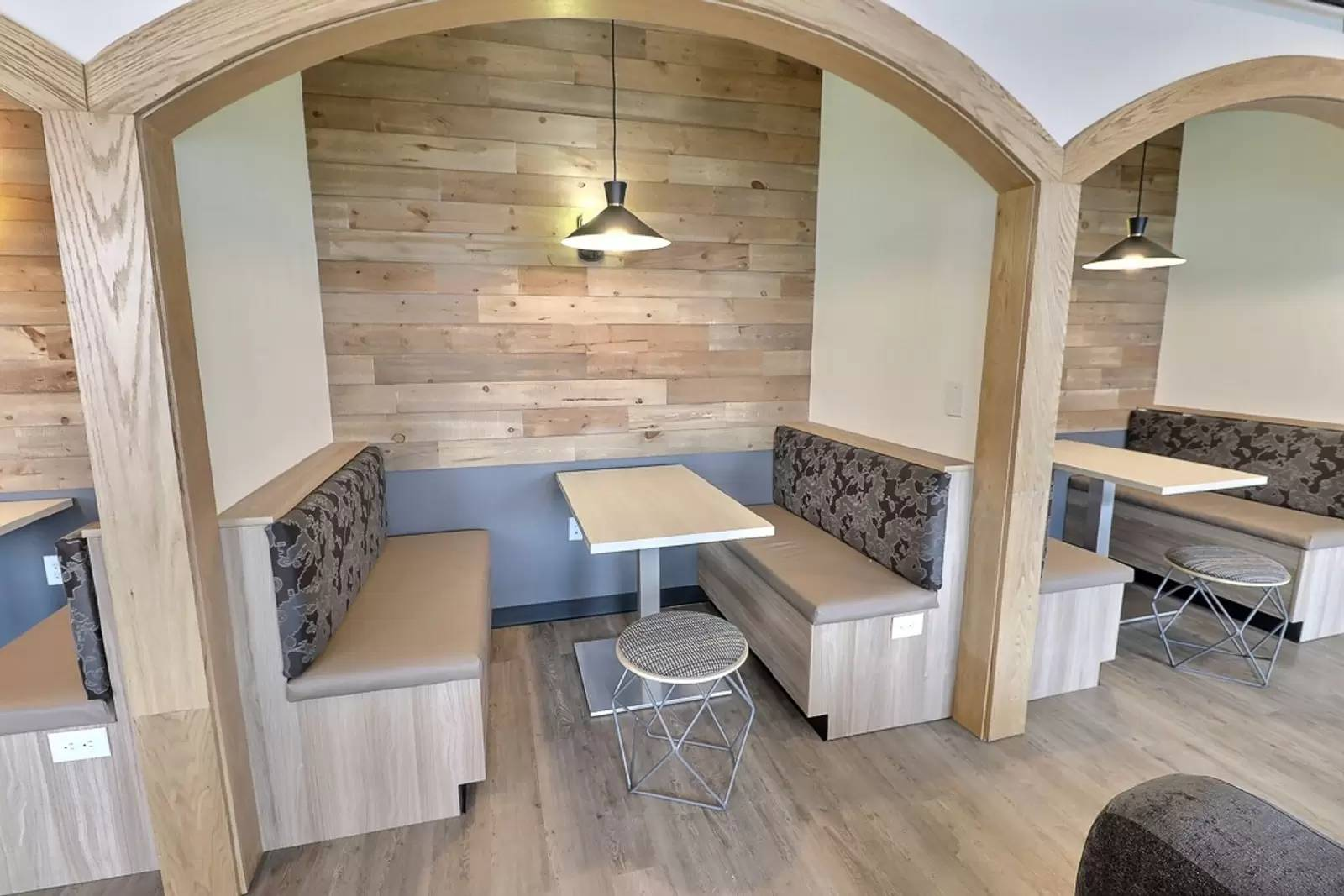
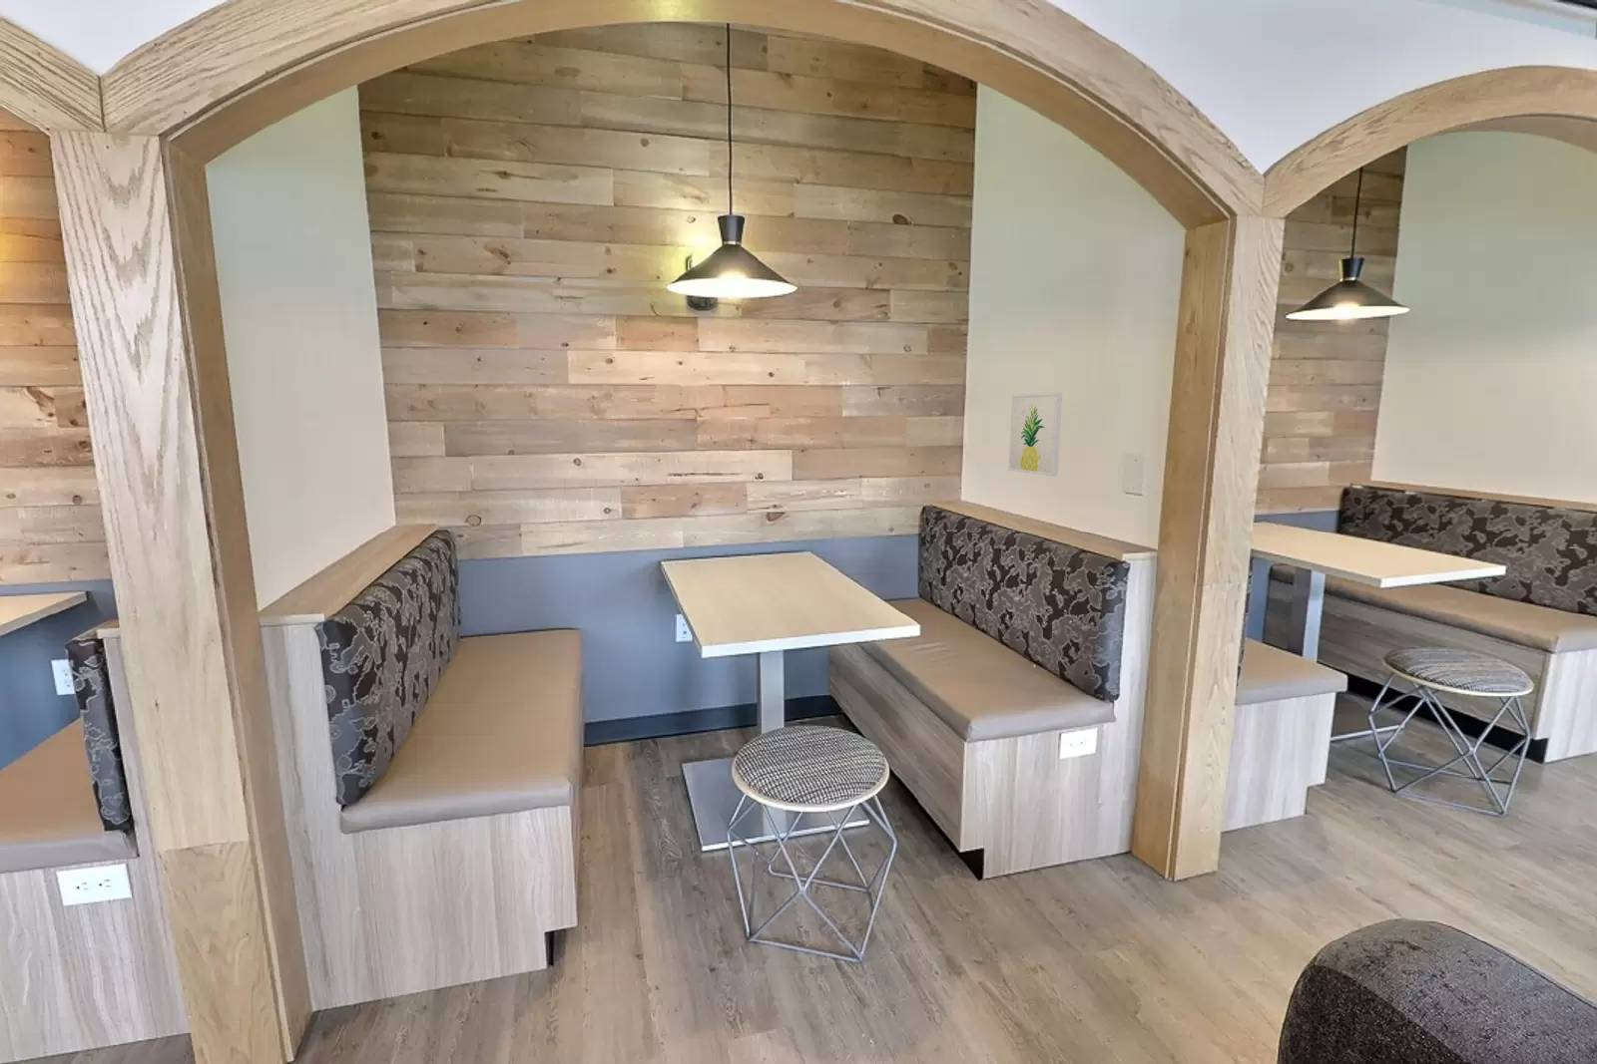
+ wall art (1033, 432)
